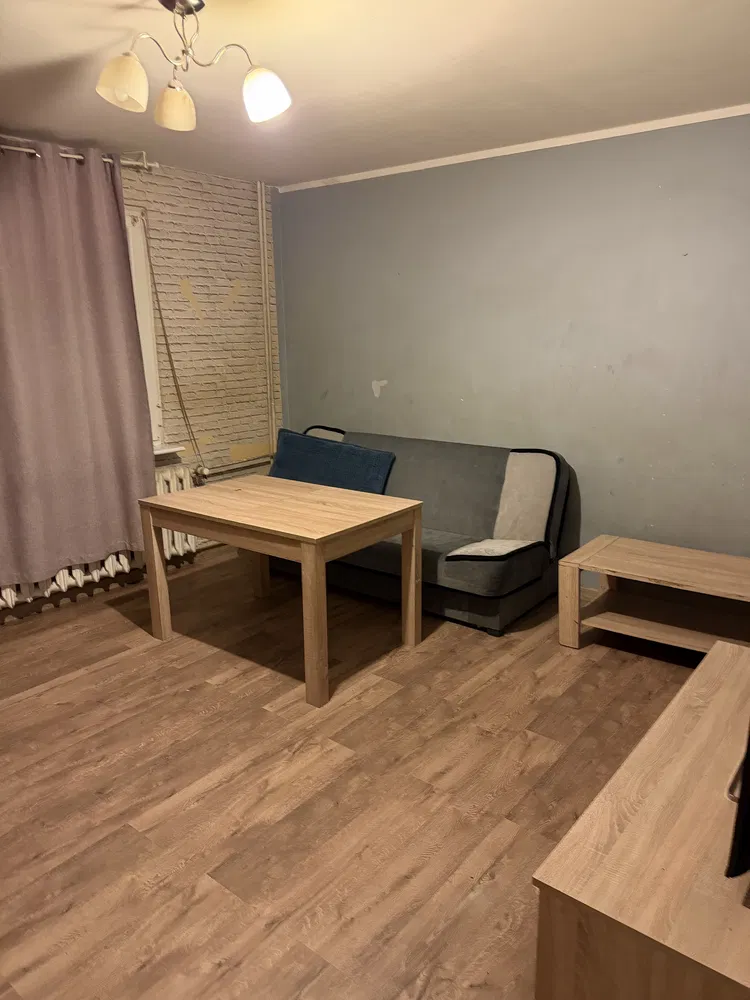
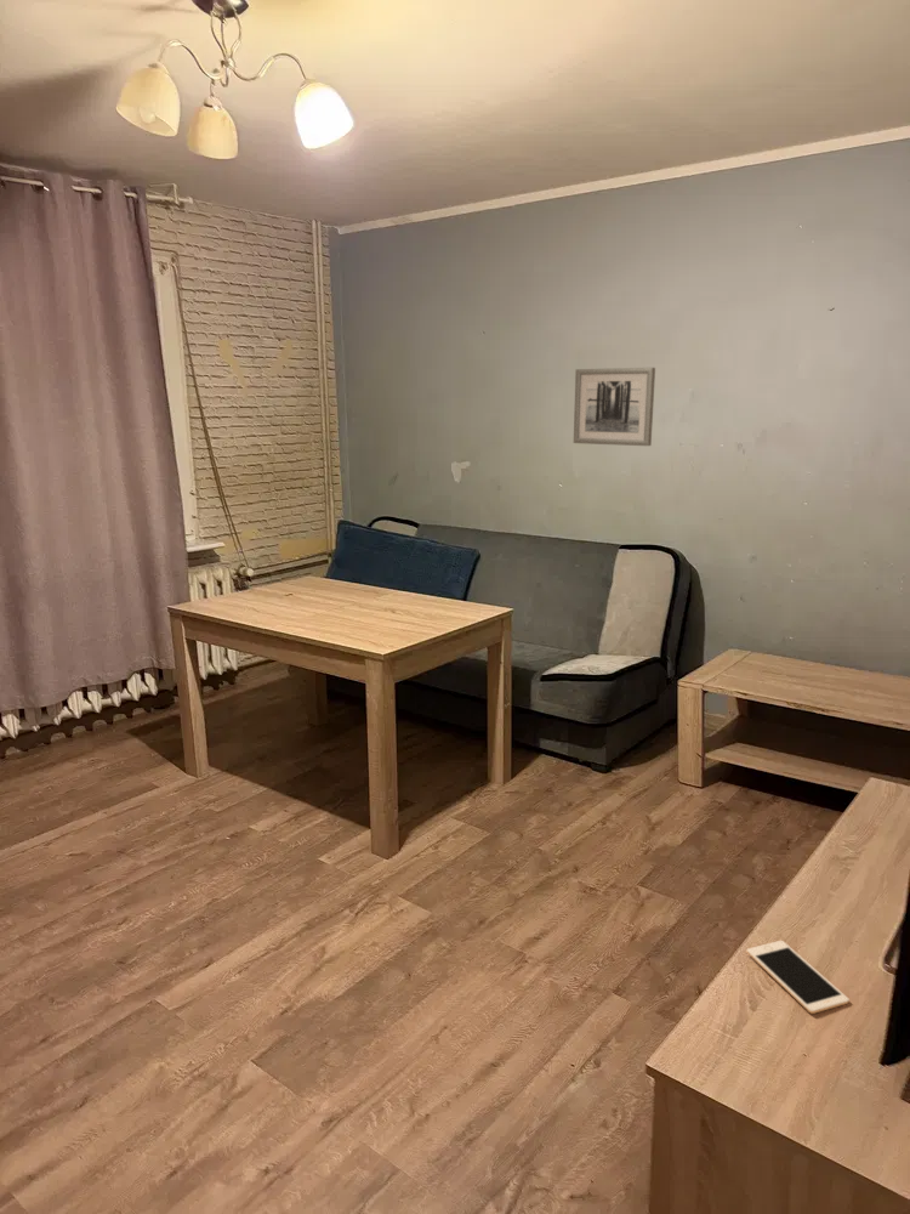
+ cell phone (795, 975)
+ wall art (612, 407)
